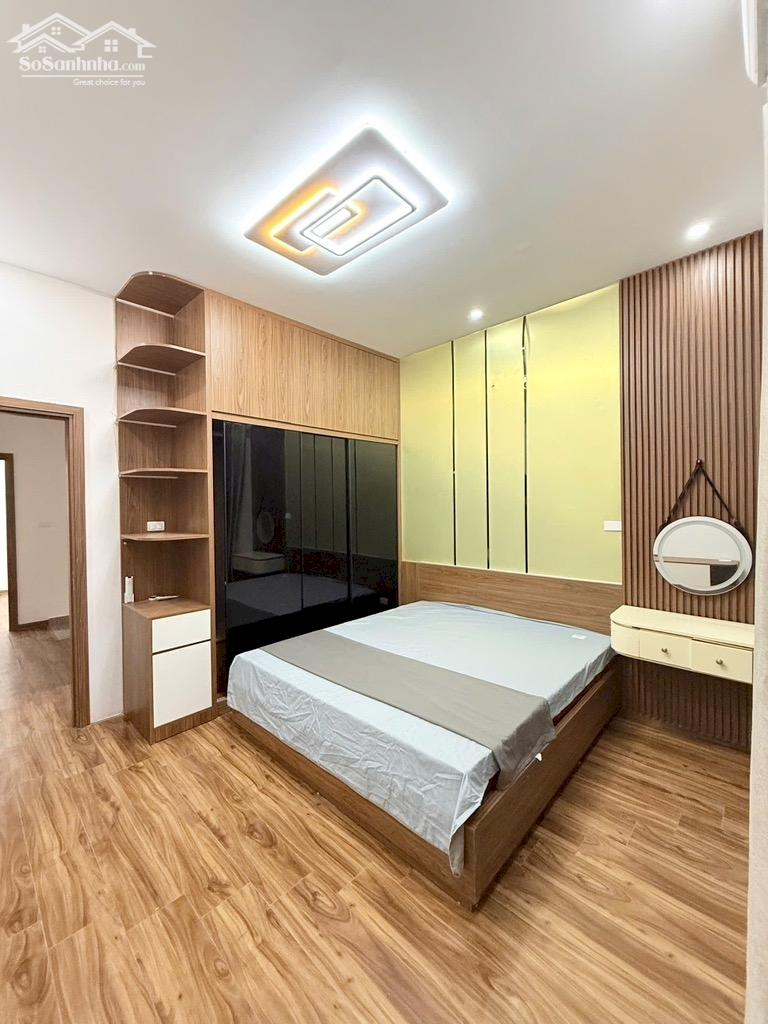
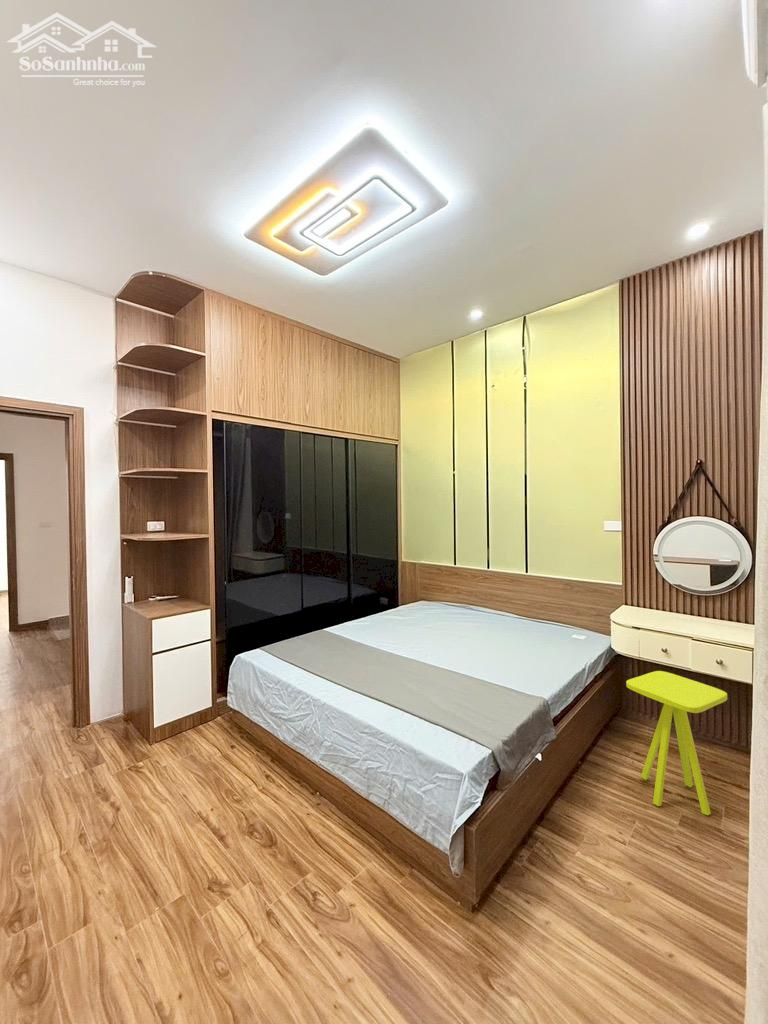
+ side table (678, 741)
